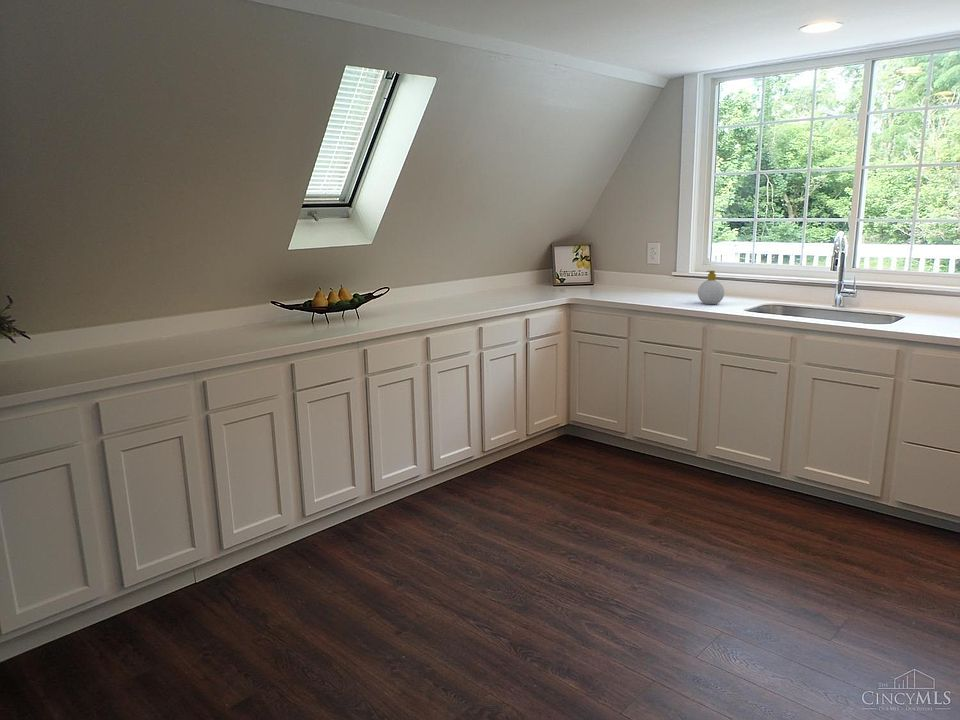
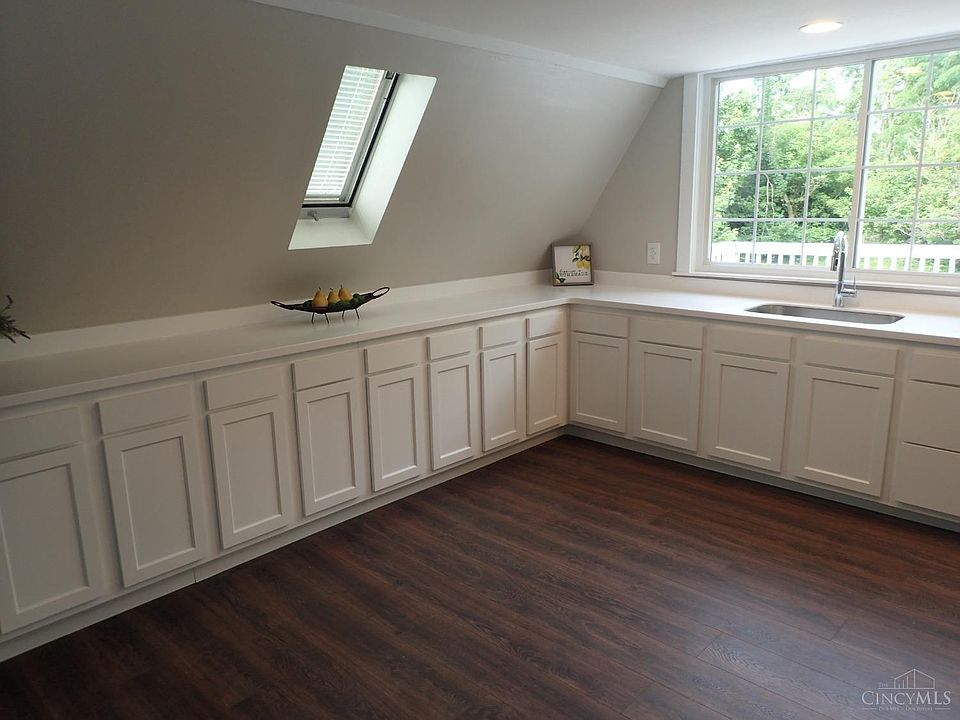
- soap bottle (711, 287)
